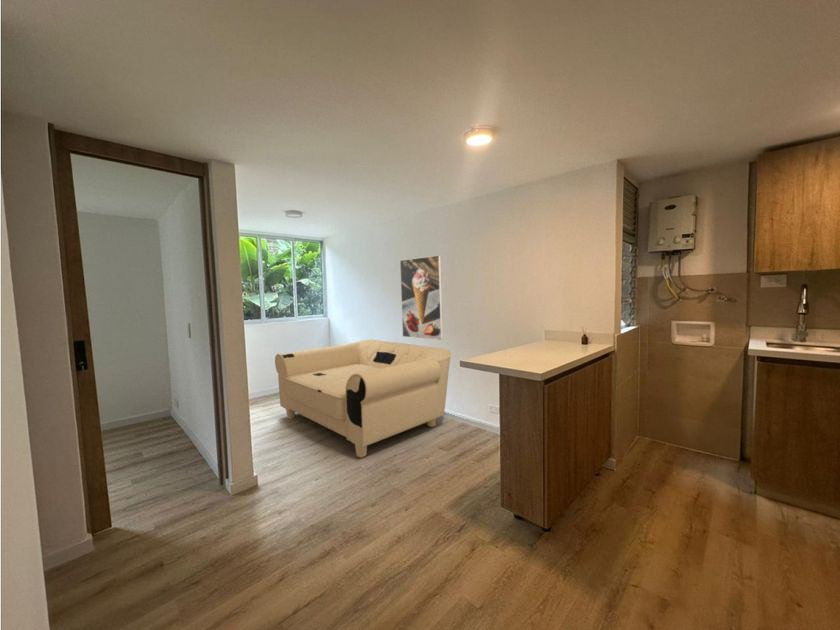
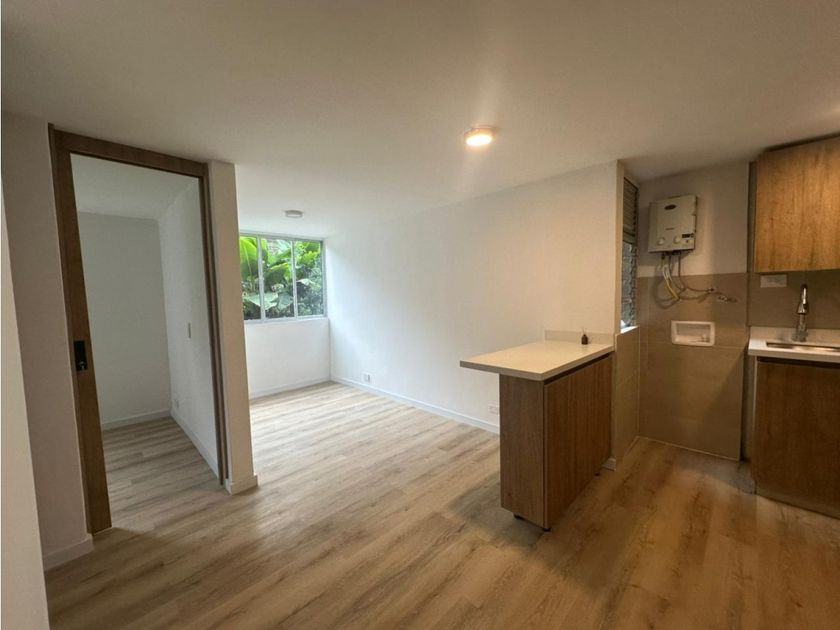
- sofa (363, 384)
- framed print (420, 298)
